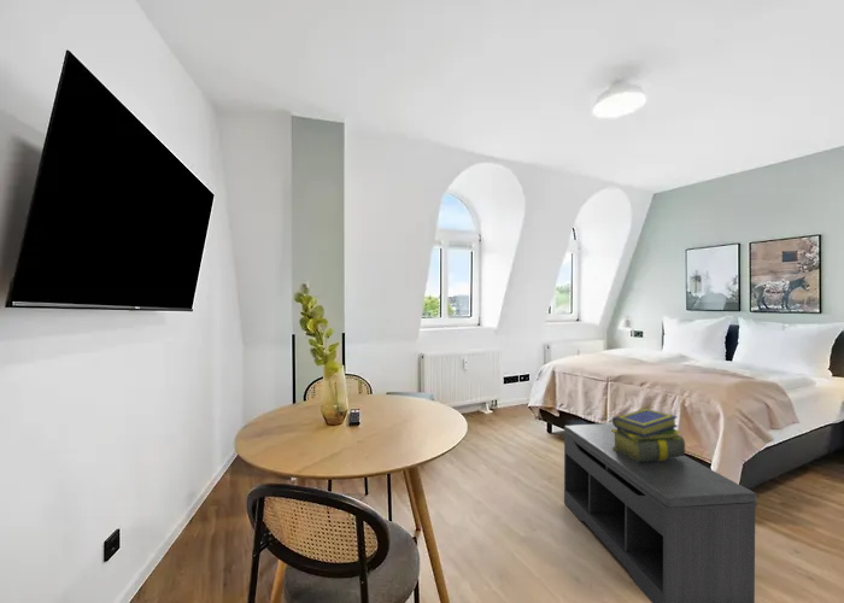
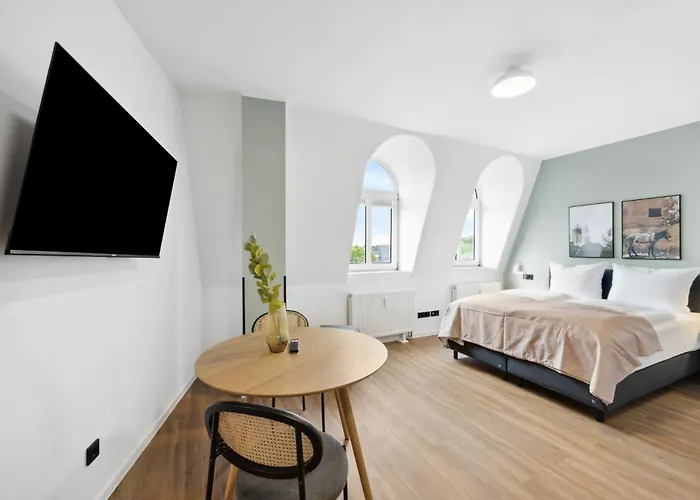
- stack of books (646, 434)
- bench (639, 498)
